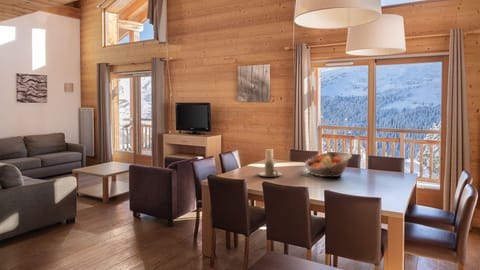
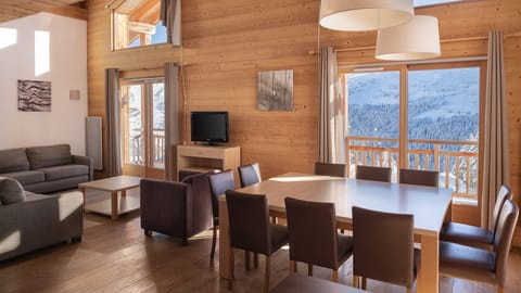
- fruit basket (327, 163)
- candle holder (269, 162)
